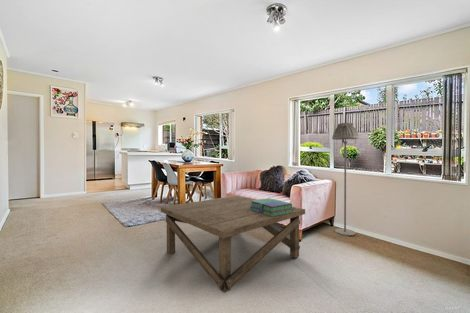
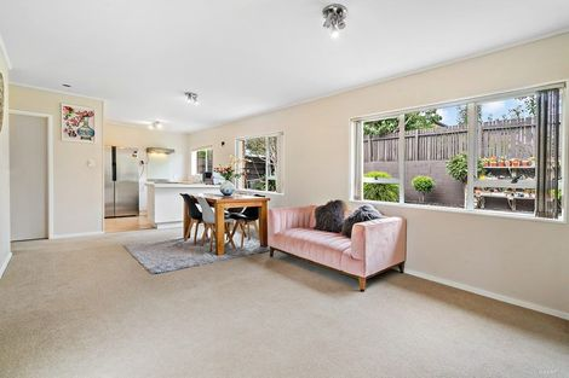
- floor lamp (345, 178)
- stack of books (270, 206)
- coffee table (231, 231)
